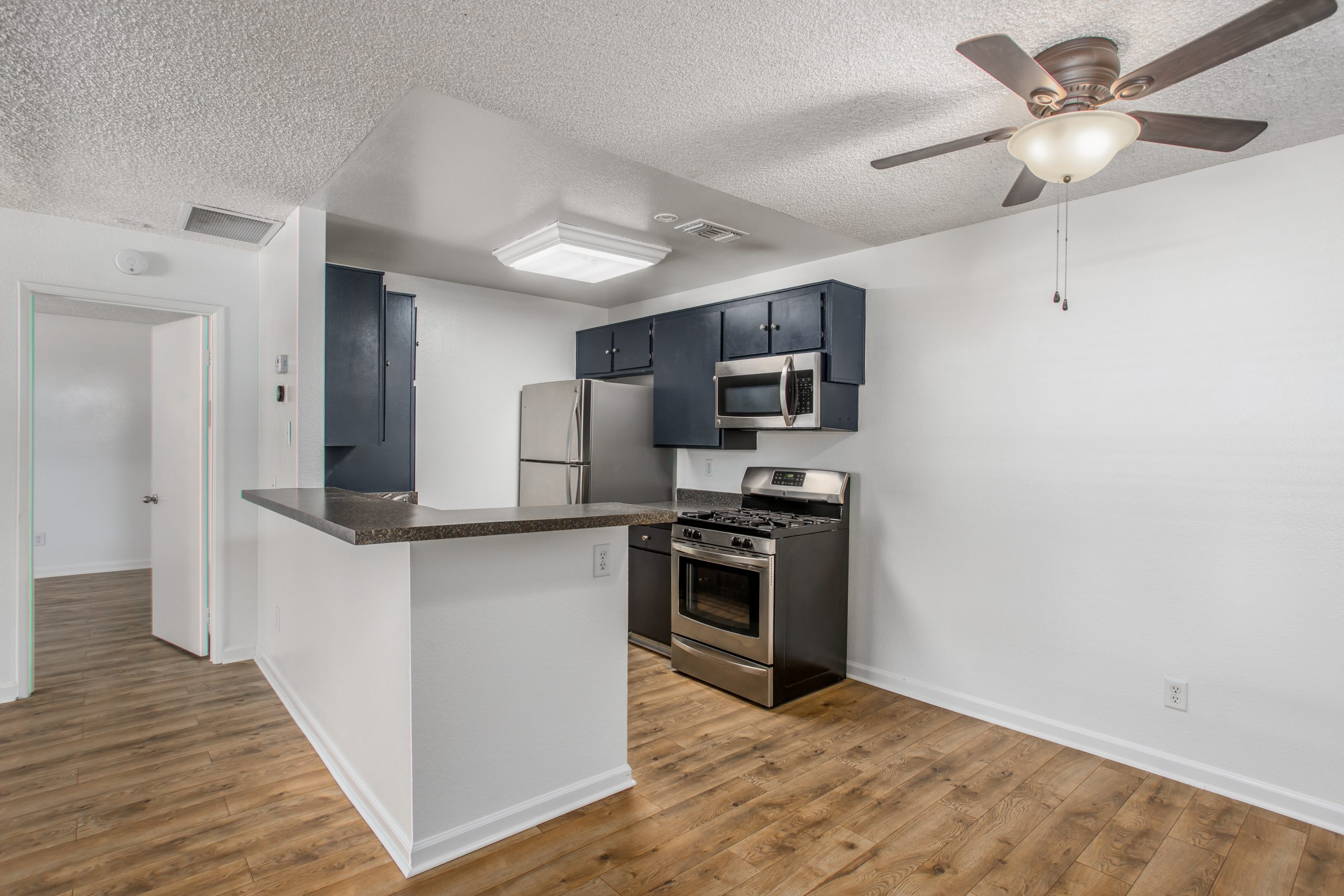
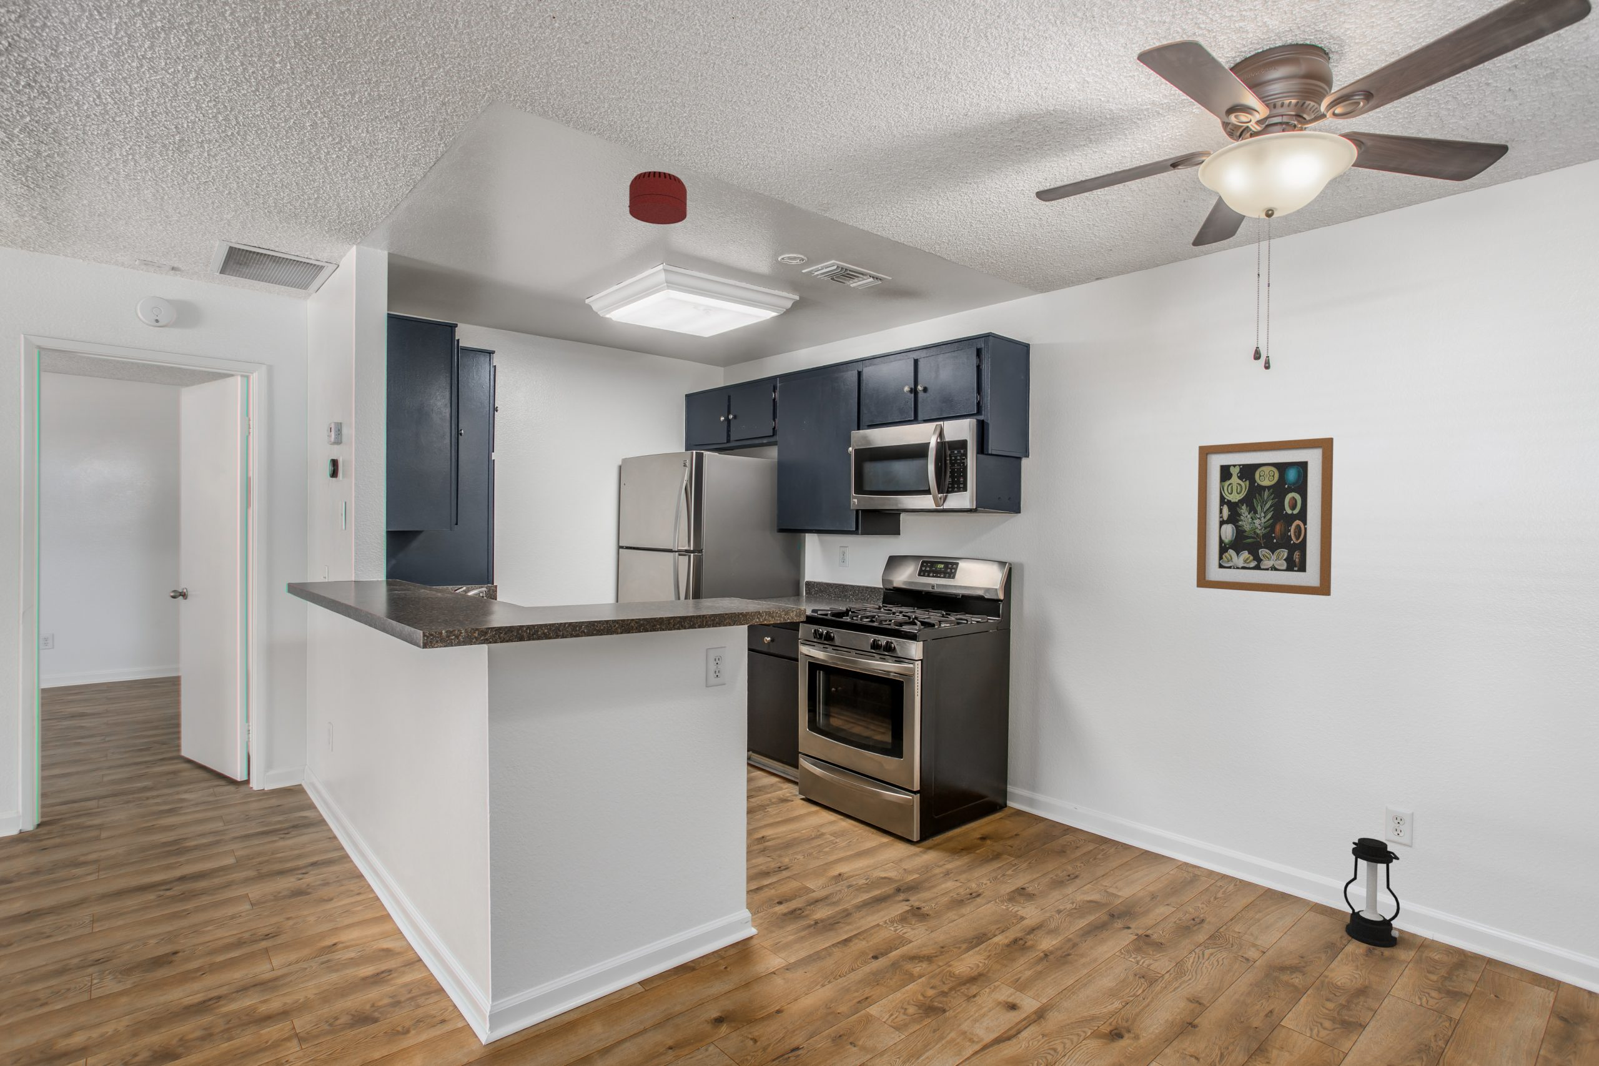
+ smoke detector (658, 196)
+ wall art (1261, 516)
+ lantern (1373, 886)
